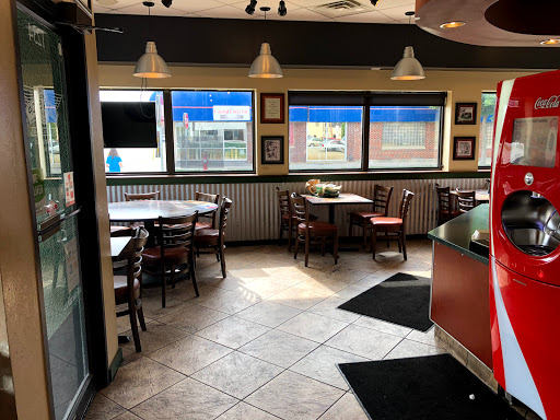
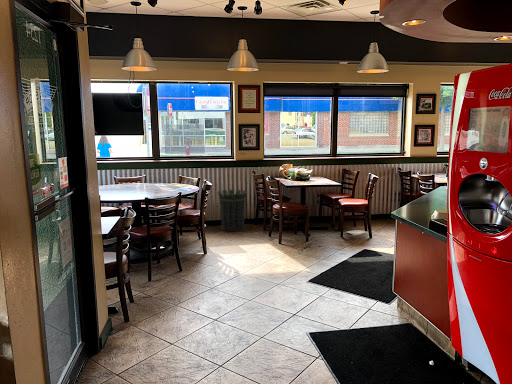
+ waste bin (232, 210)
